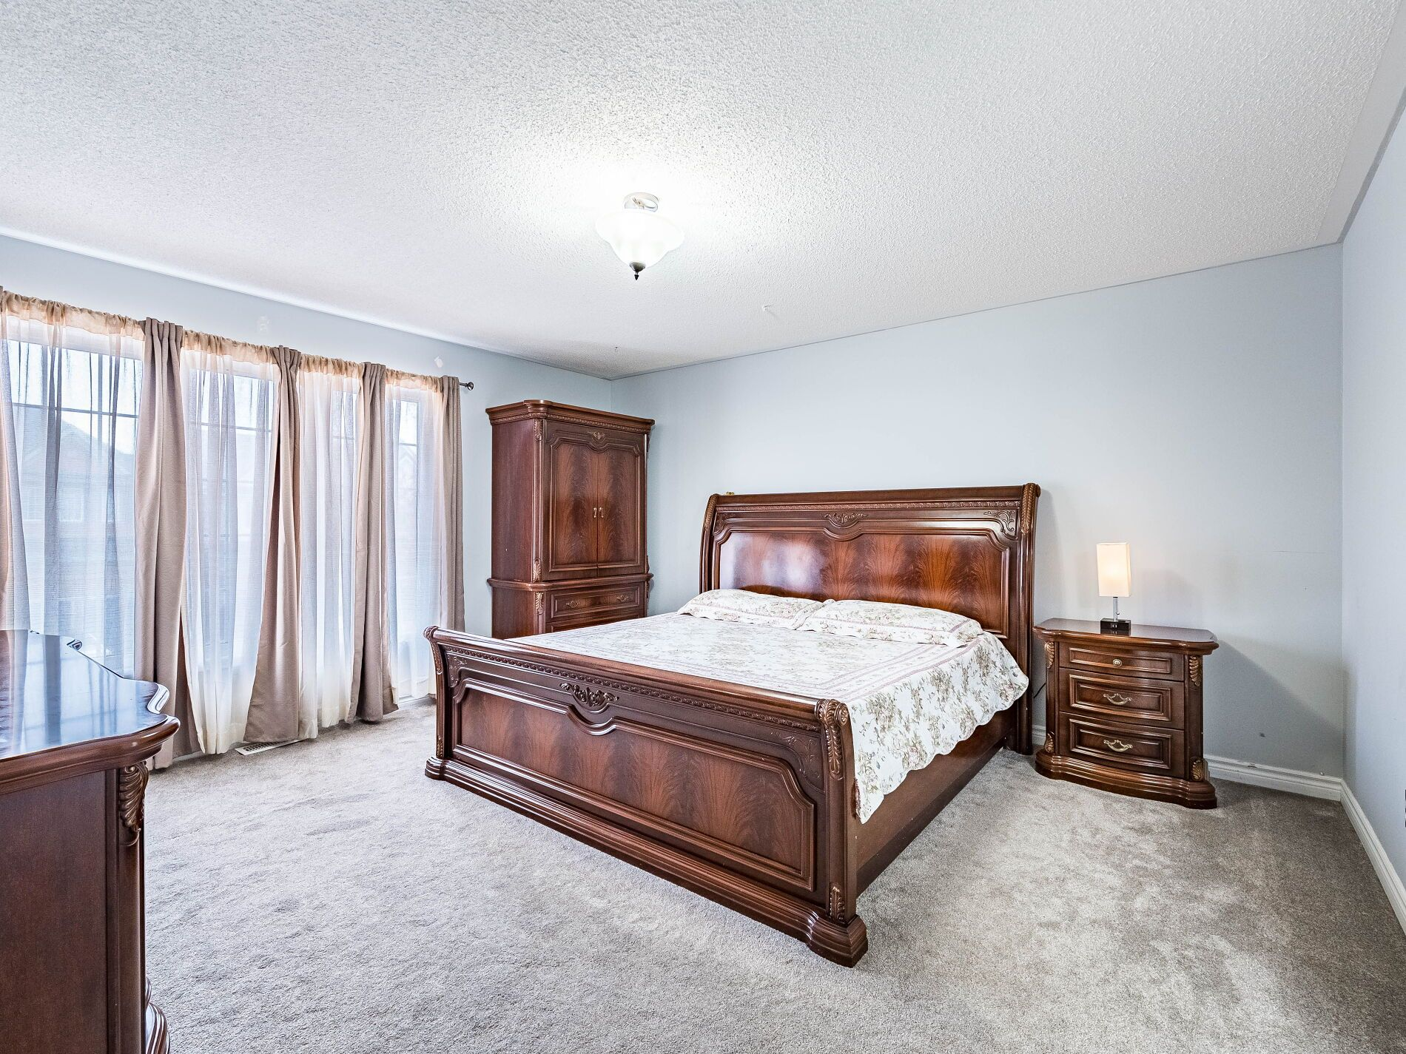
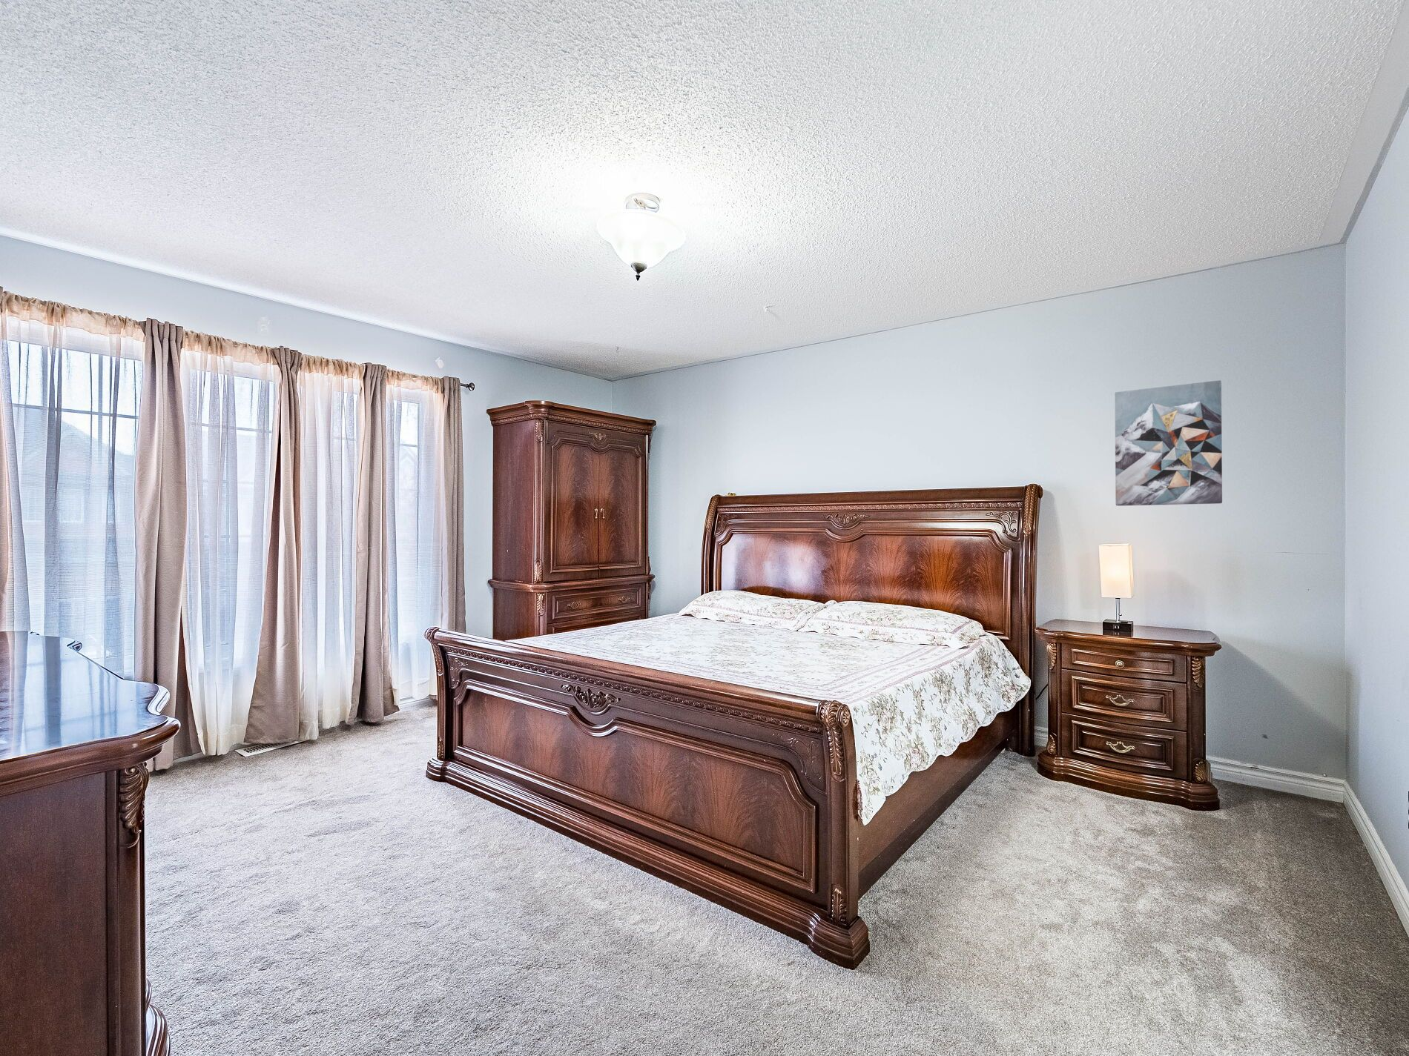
+ wall art (1166, 446)
